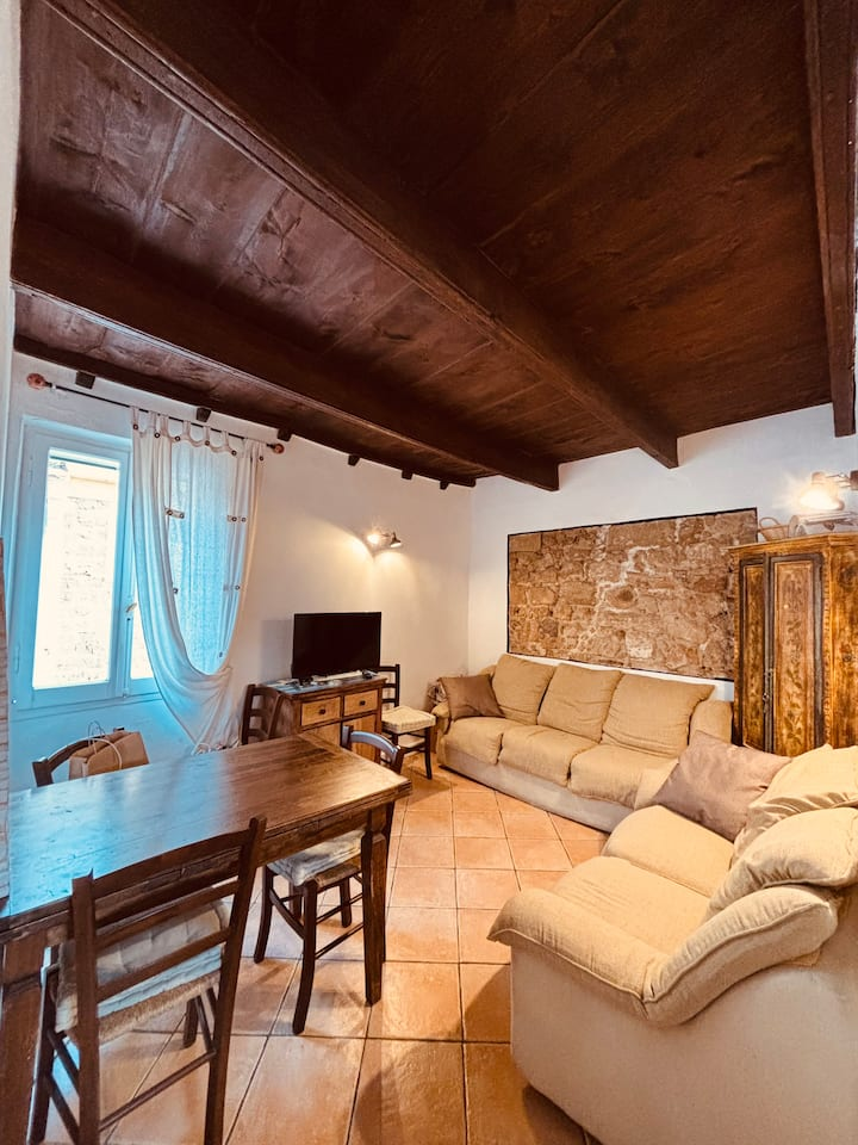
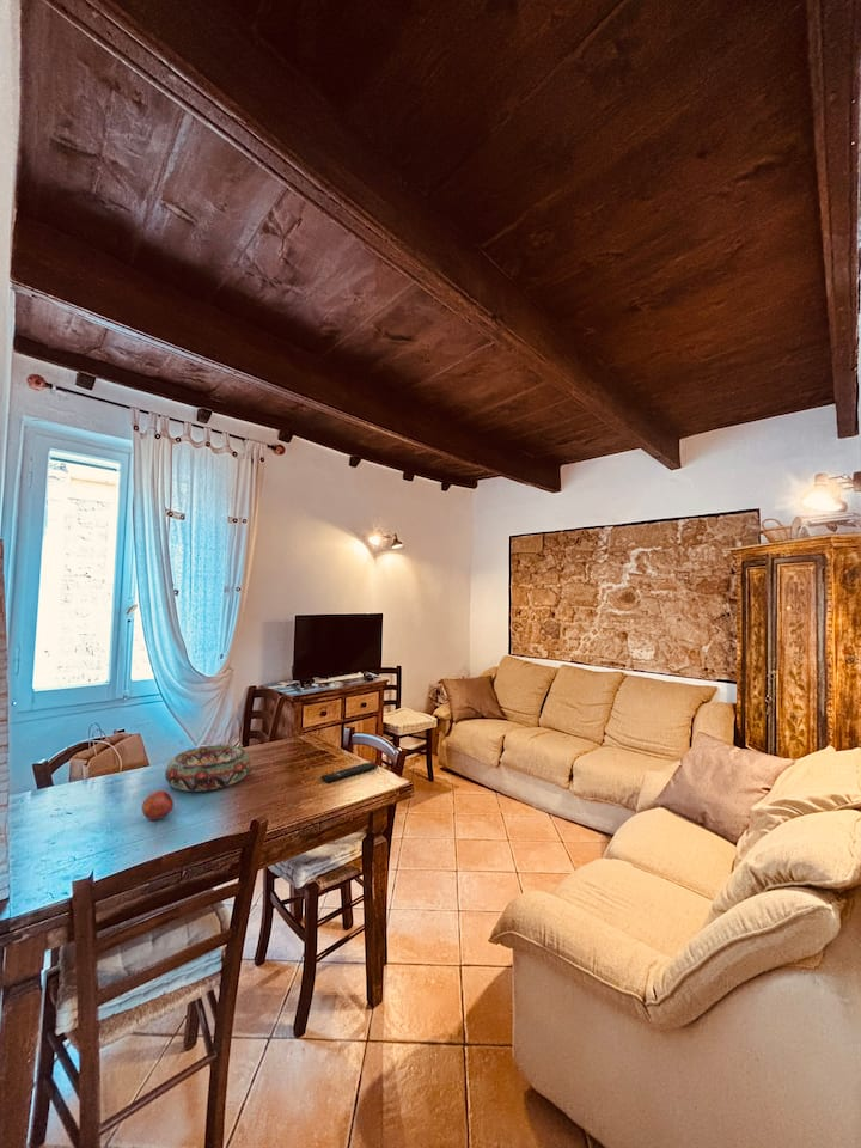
+ remote control (350, 771)
+ decorative bowl (209, 767)
+ fruit (158, 805)
